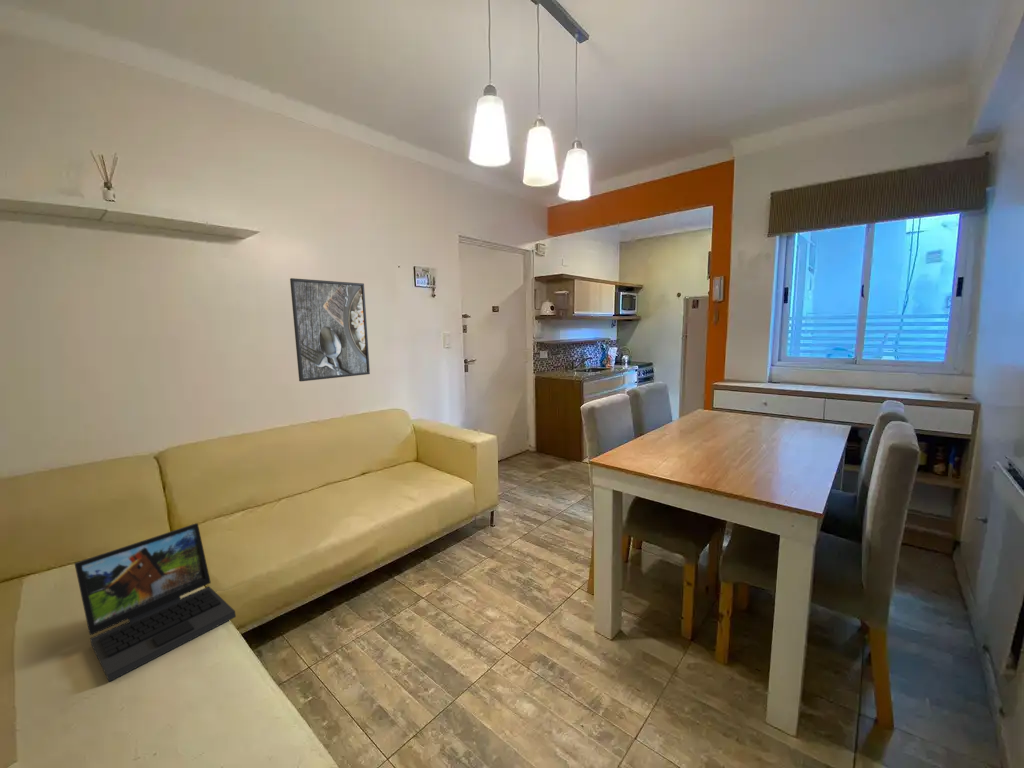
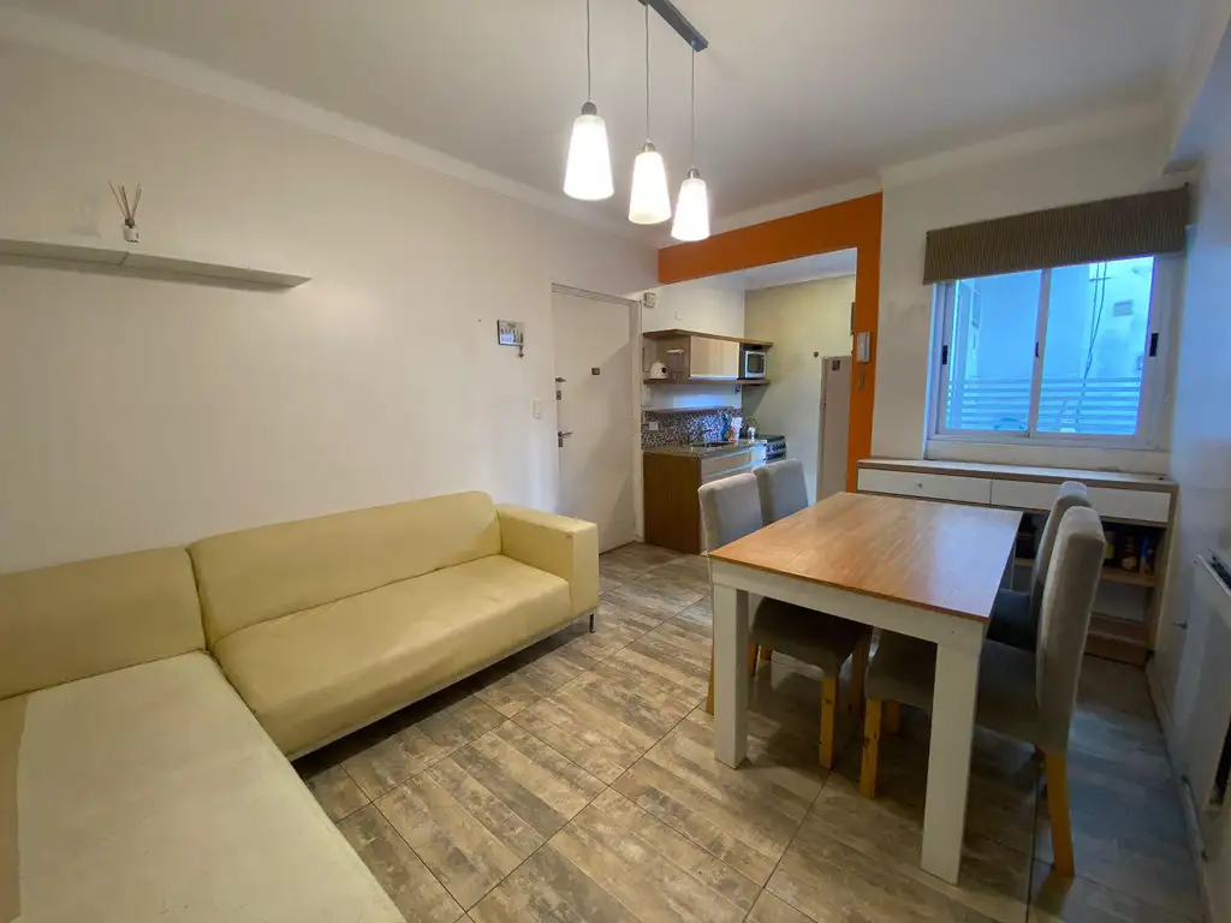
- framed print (333, 330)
- laptop (158, 589)
